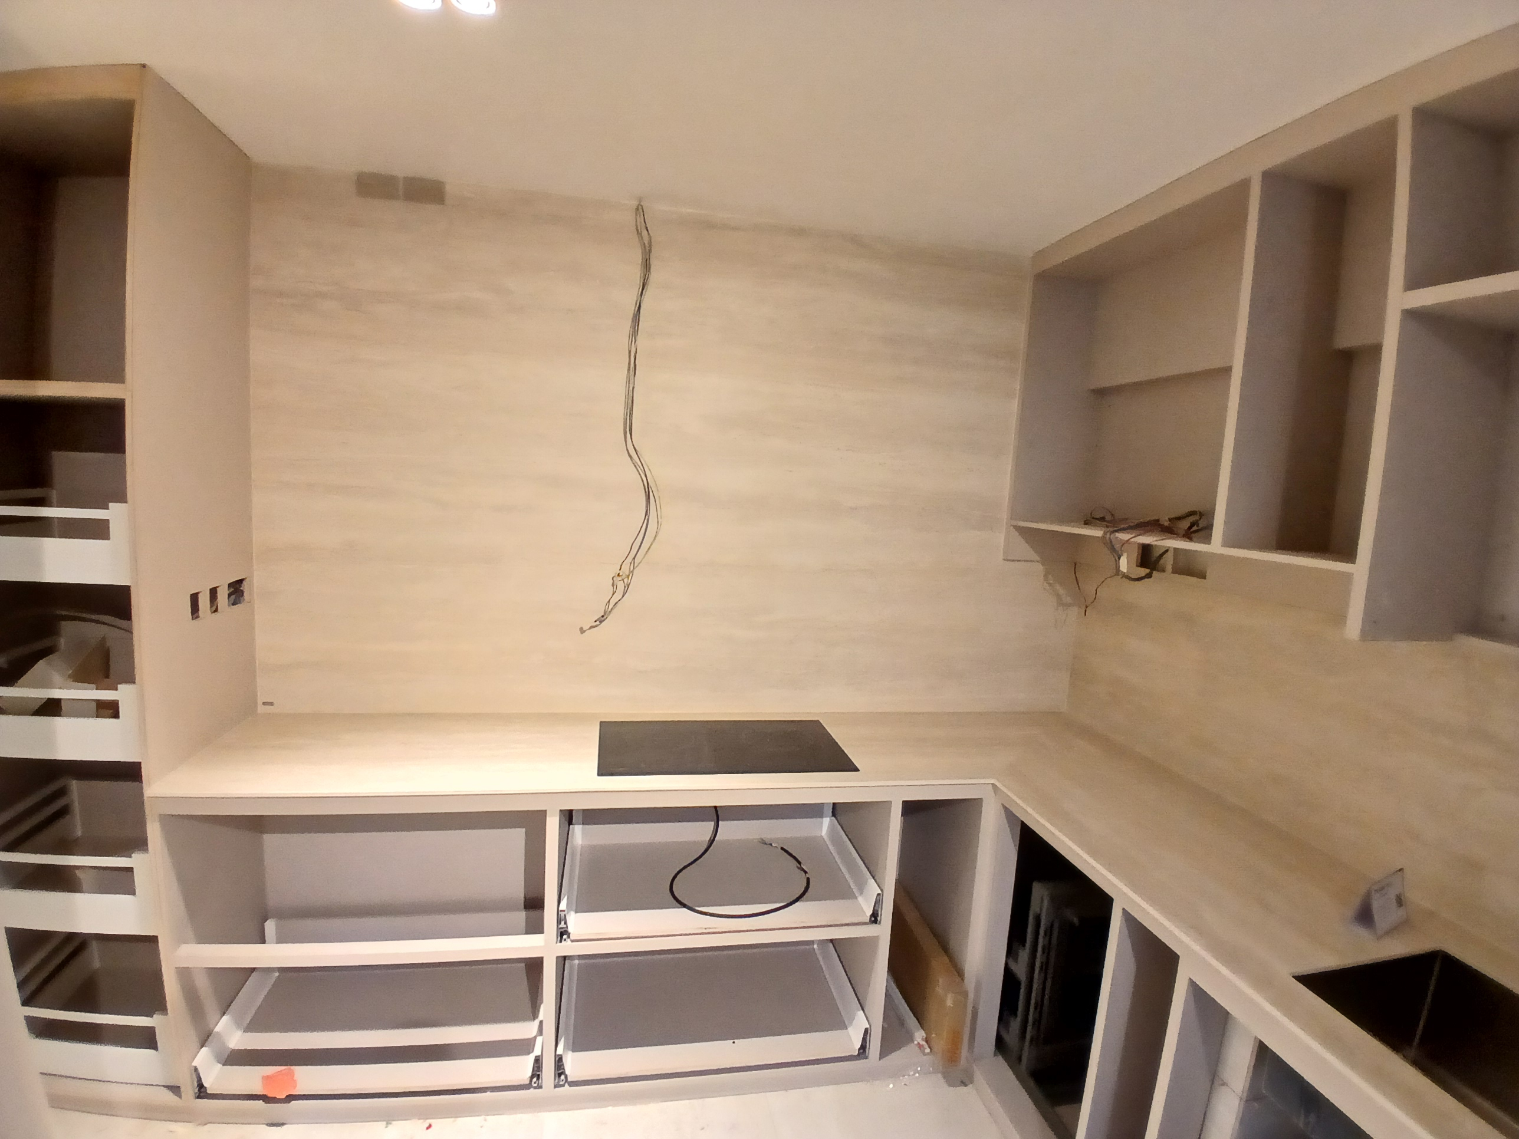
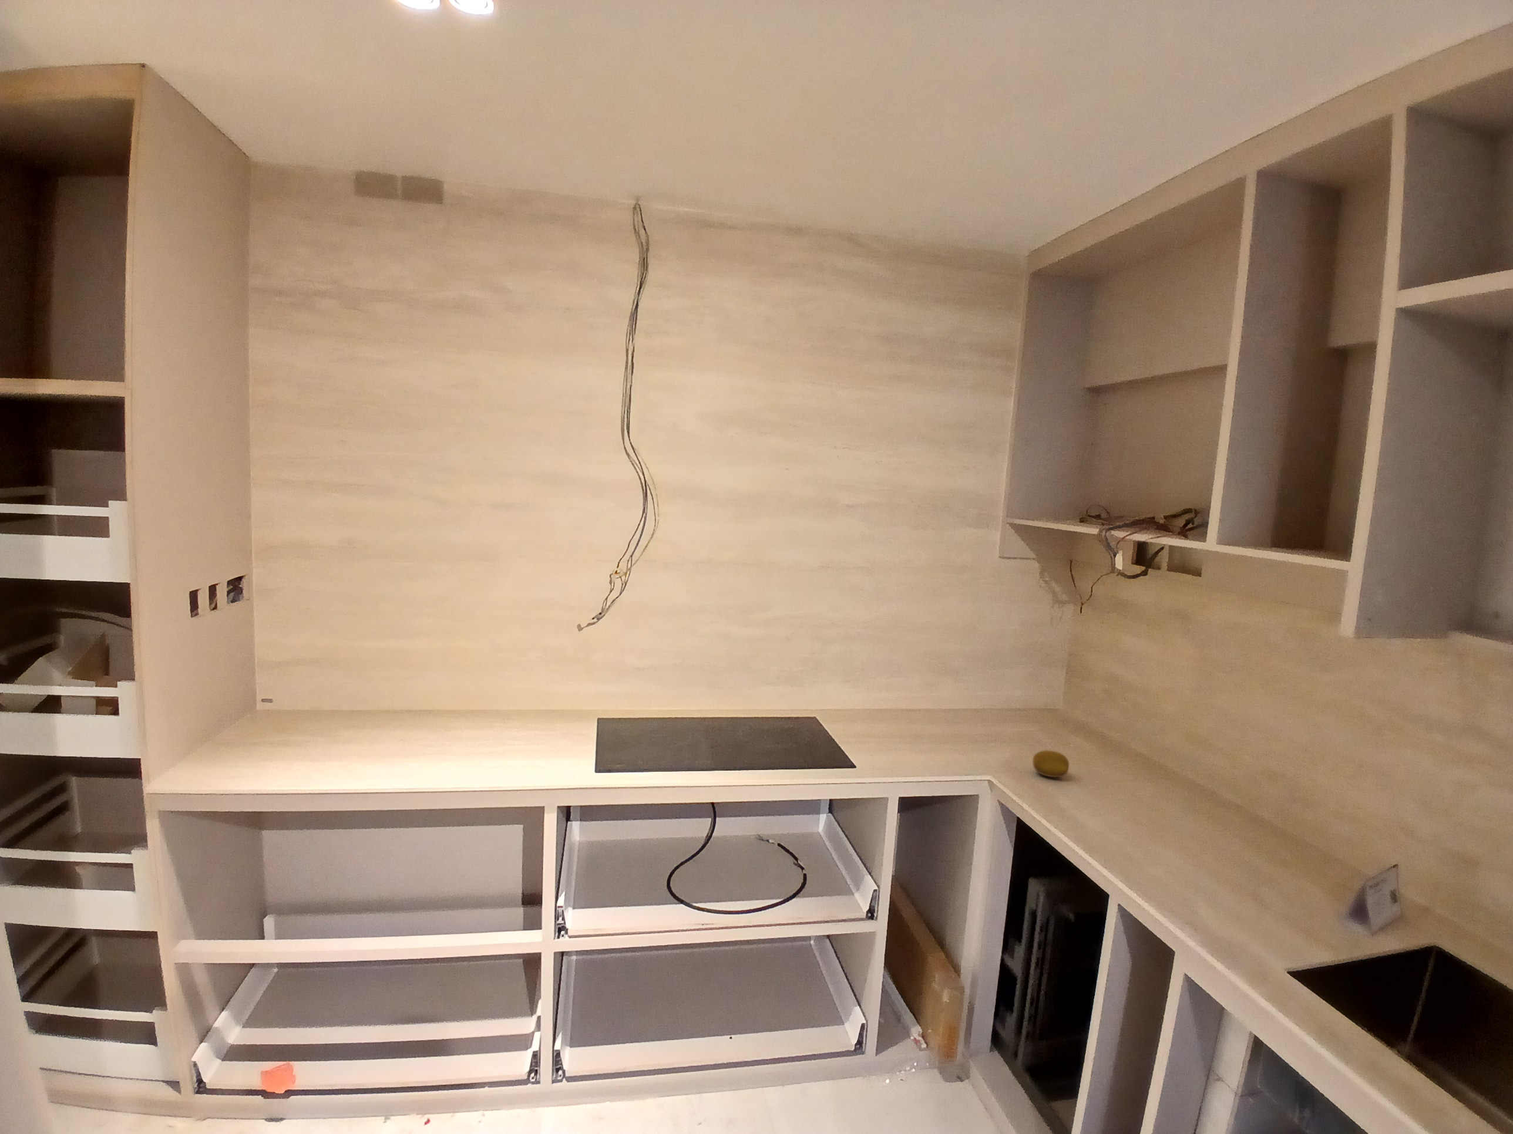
+ fruit (1051, 764)
